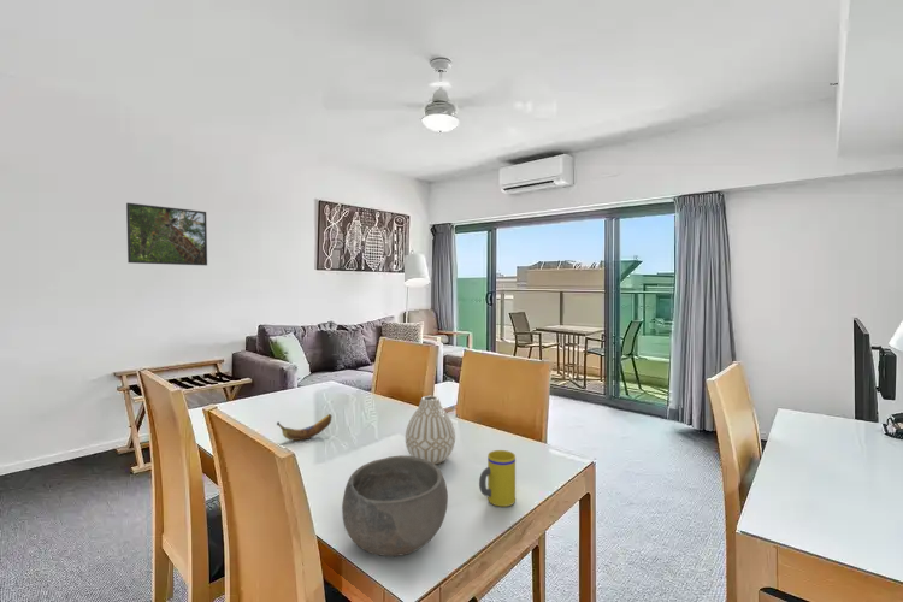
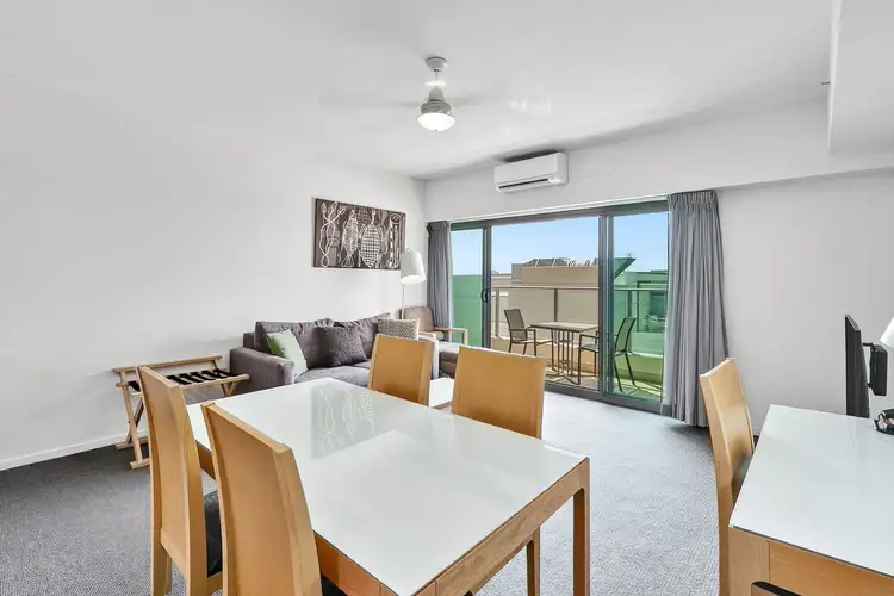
- vase (430, 429)
- banana (305, 429)
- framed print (169, 236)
- bowl (395, 507)
- mug (496, 478)
